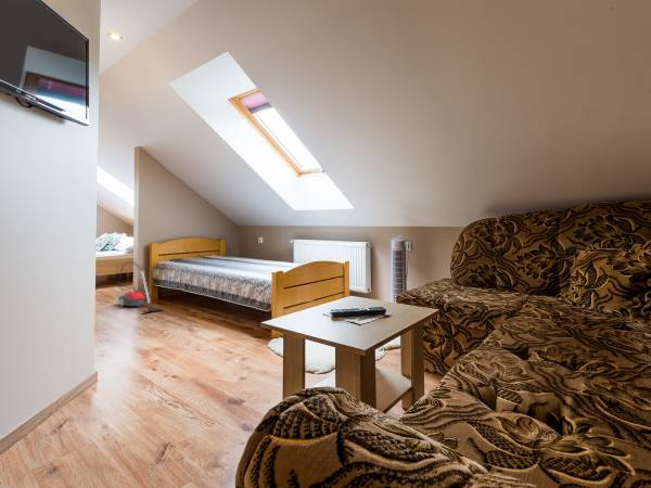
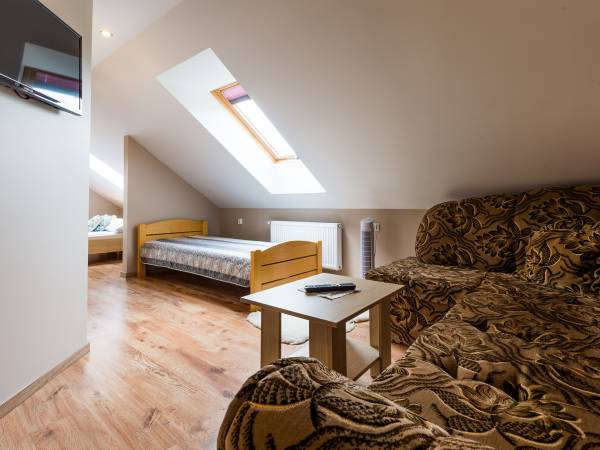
- vacuum cleaner (133, 287)
